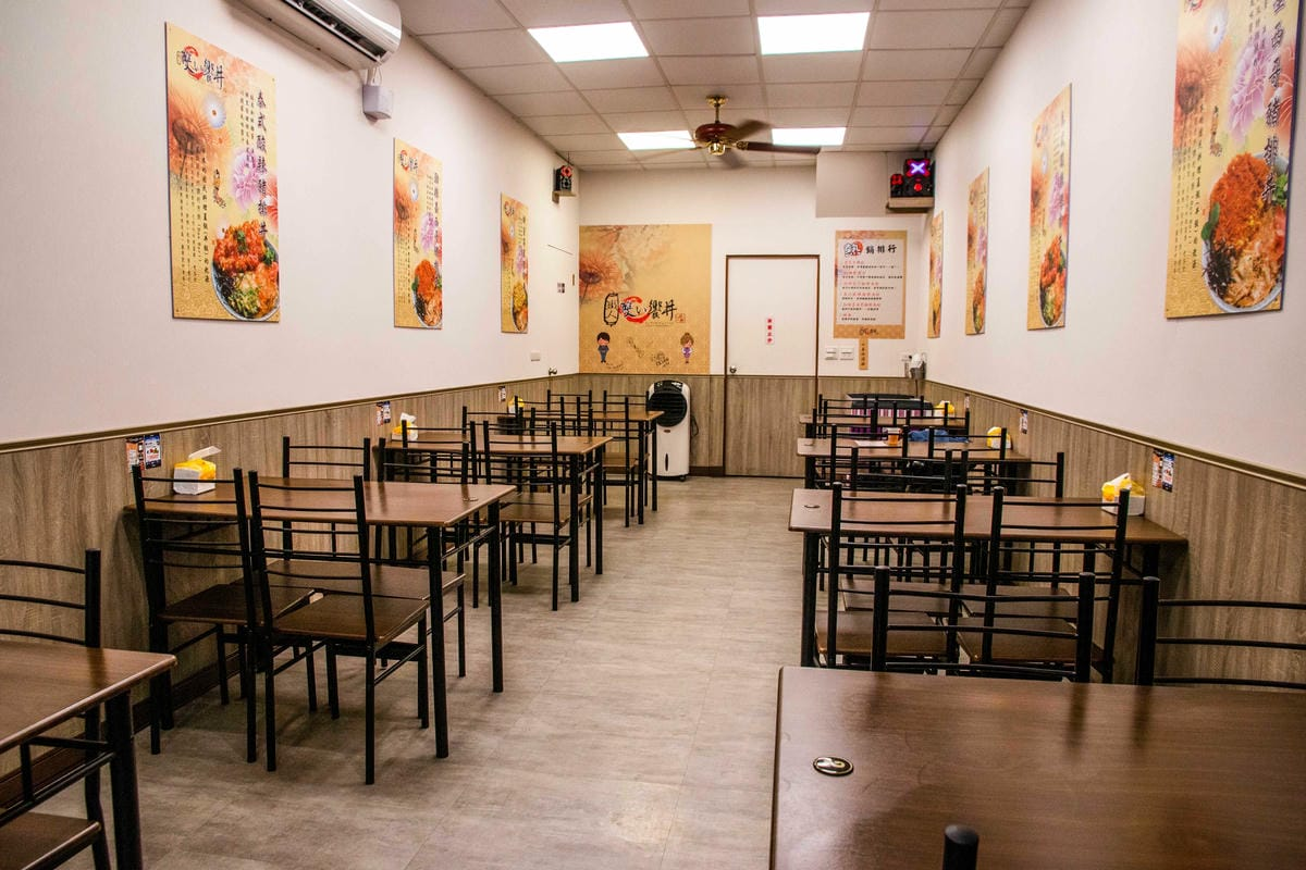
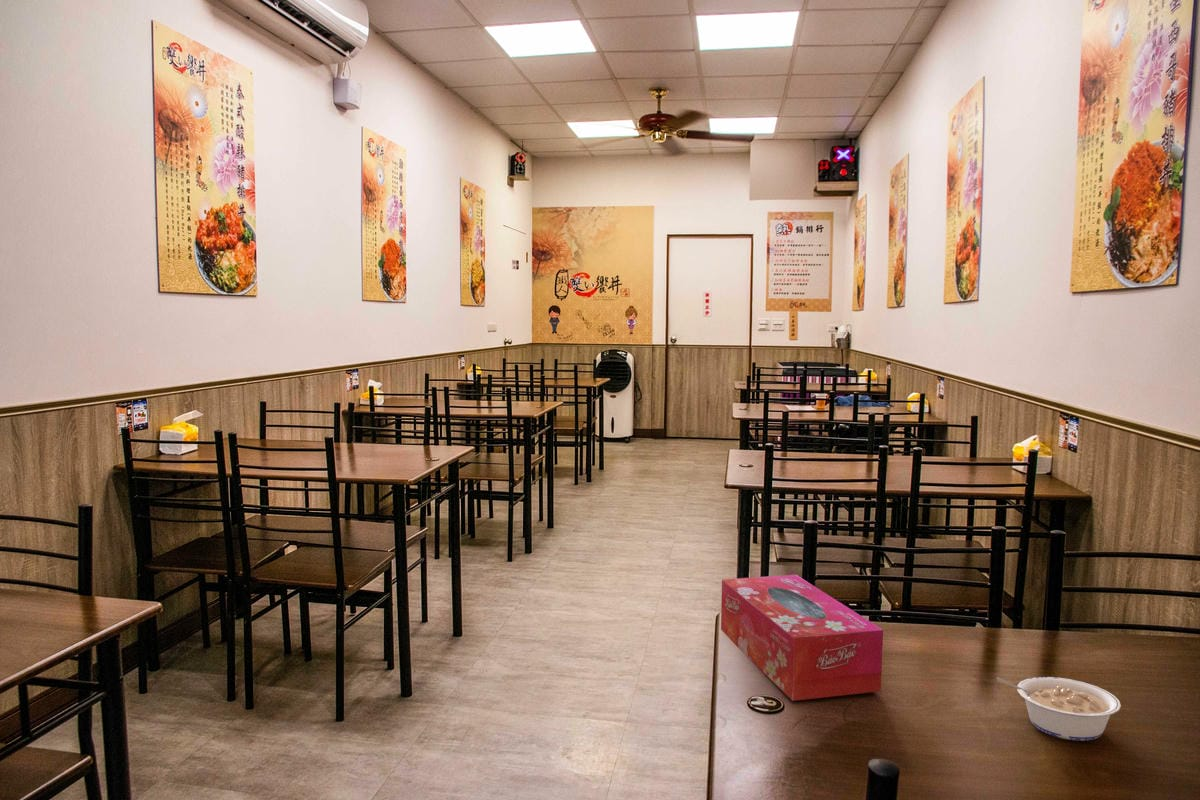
+ tissue box (794, 630)
+ legume (1063, 708)
